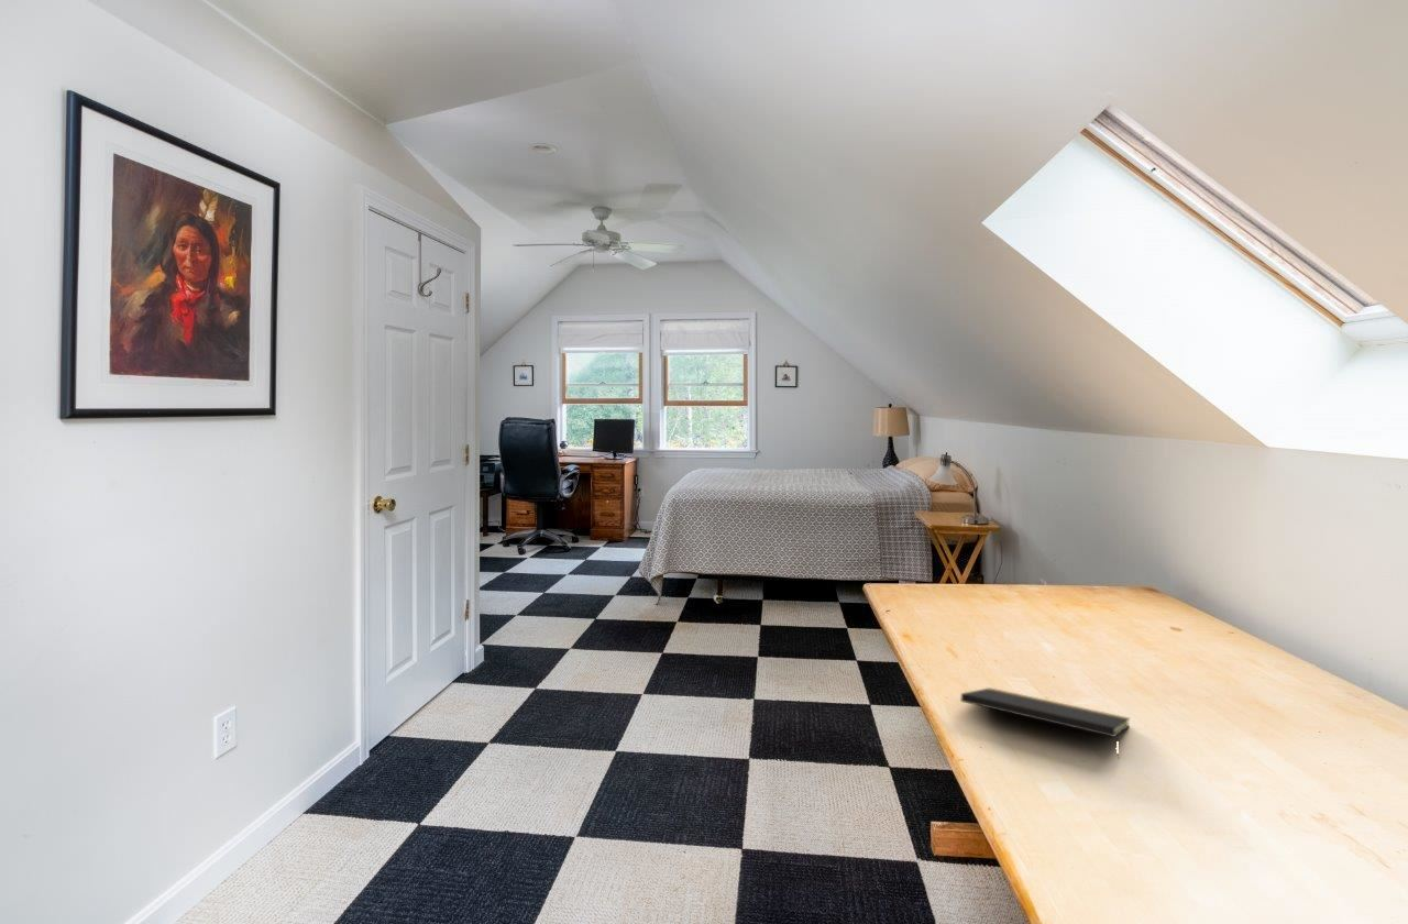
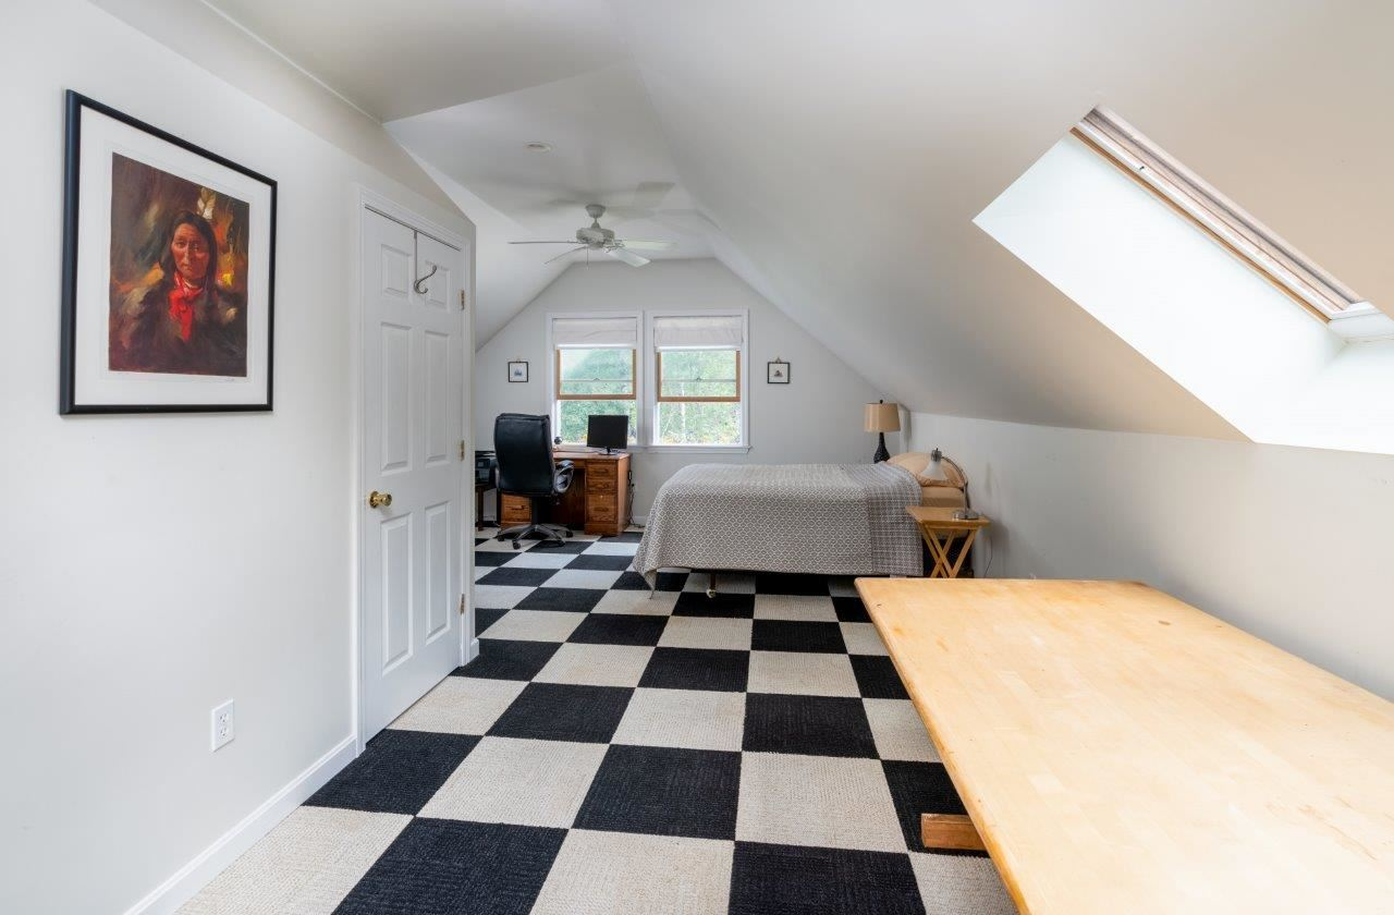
- notepad (1044, 710)
